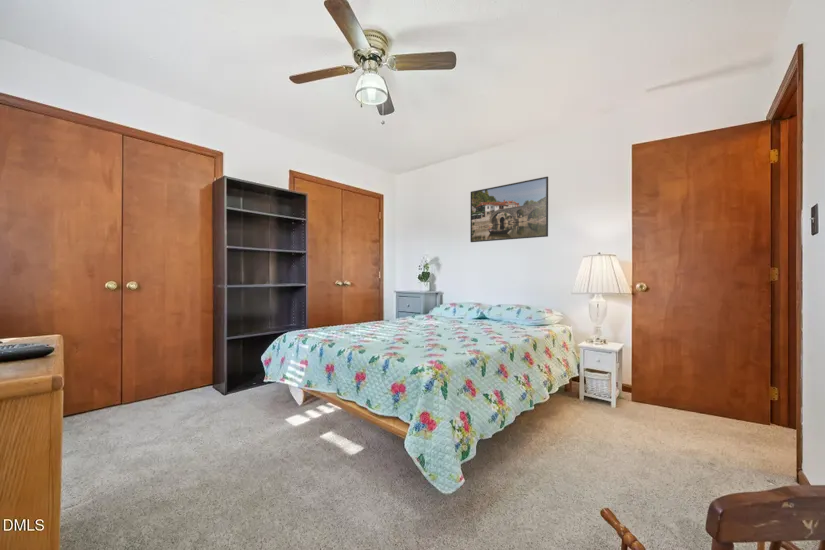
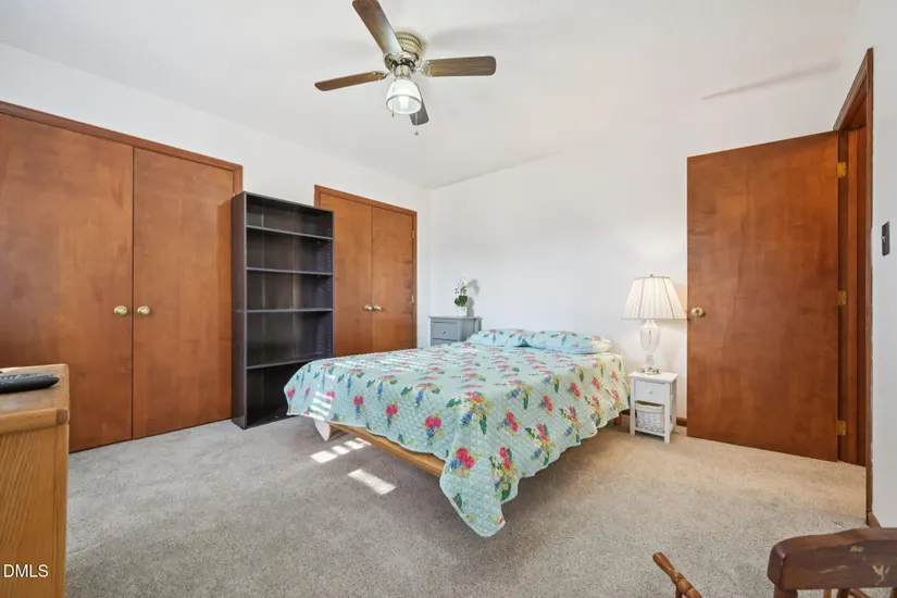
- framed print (506, 212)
